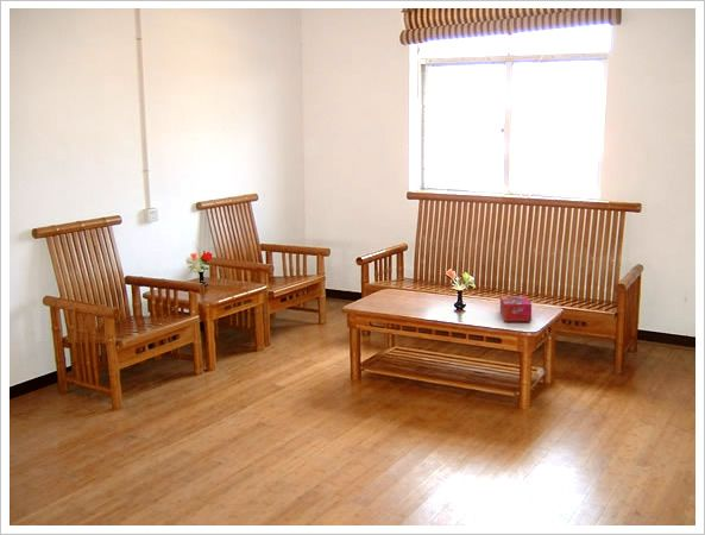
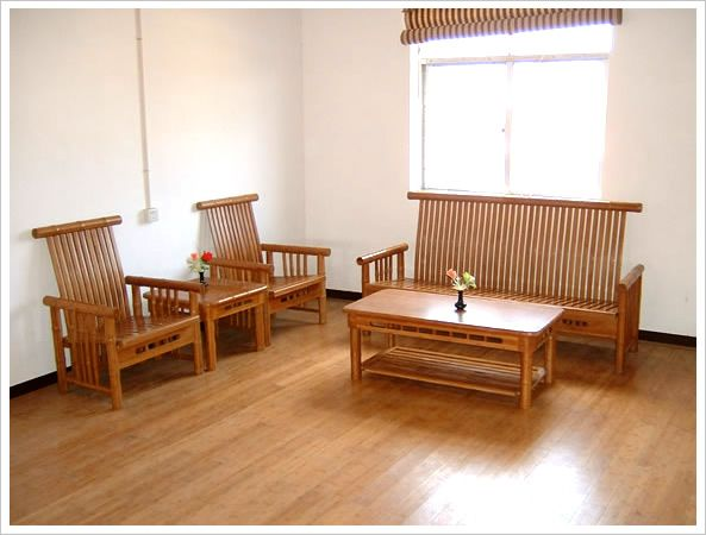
- tissue box (515, 308)
